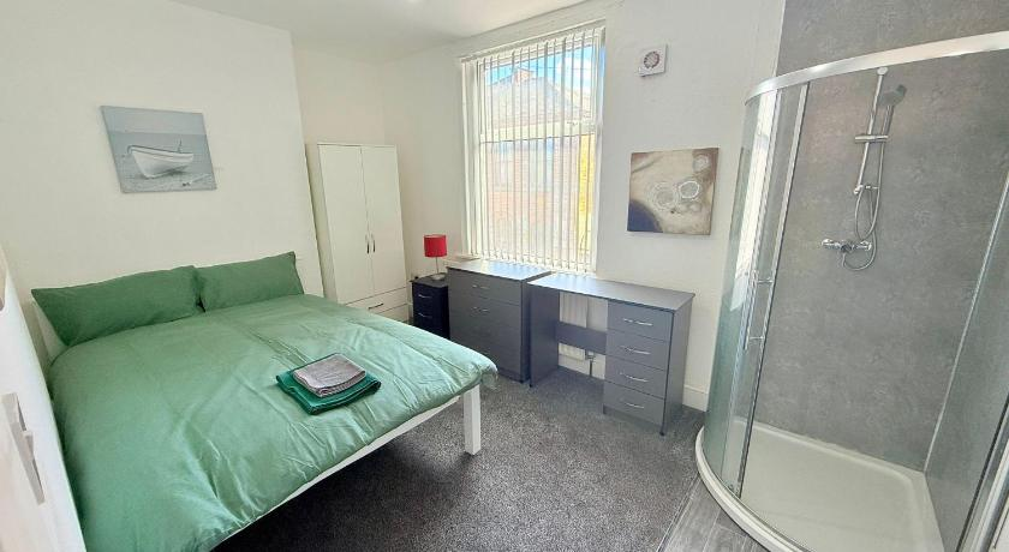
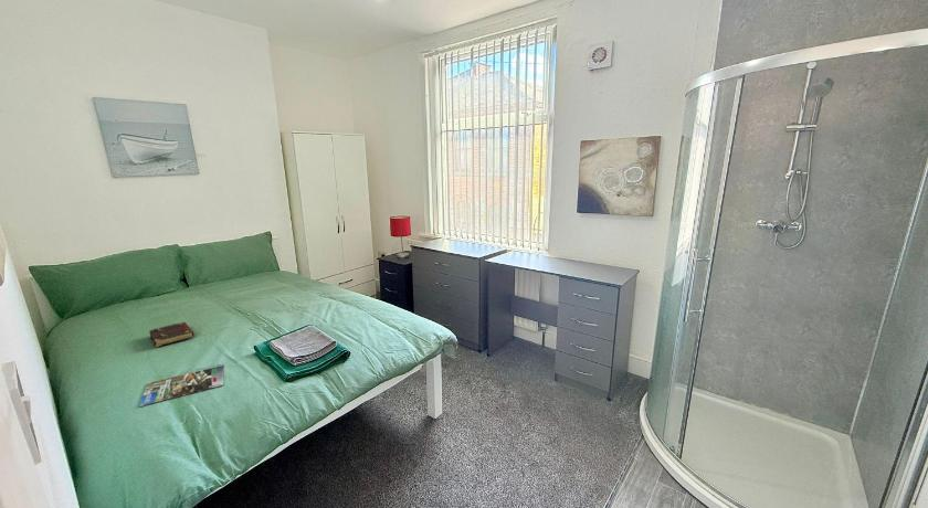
+ magazine (184, 383)
+ book (171, 332)
